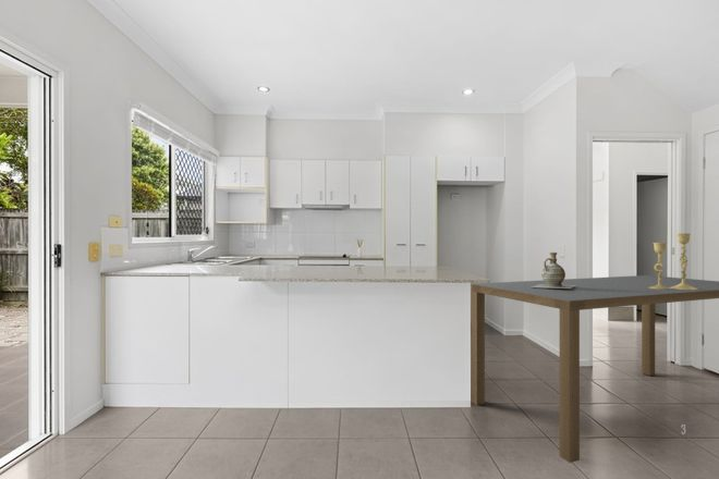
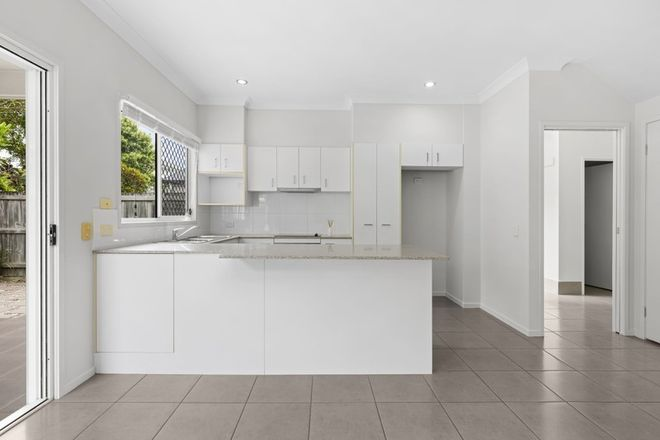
- dining table (642, 345)
- ceramic jug (553, 269)
- candlestick (680, 260)
